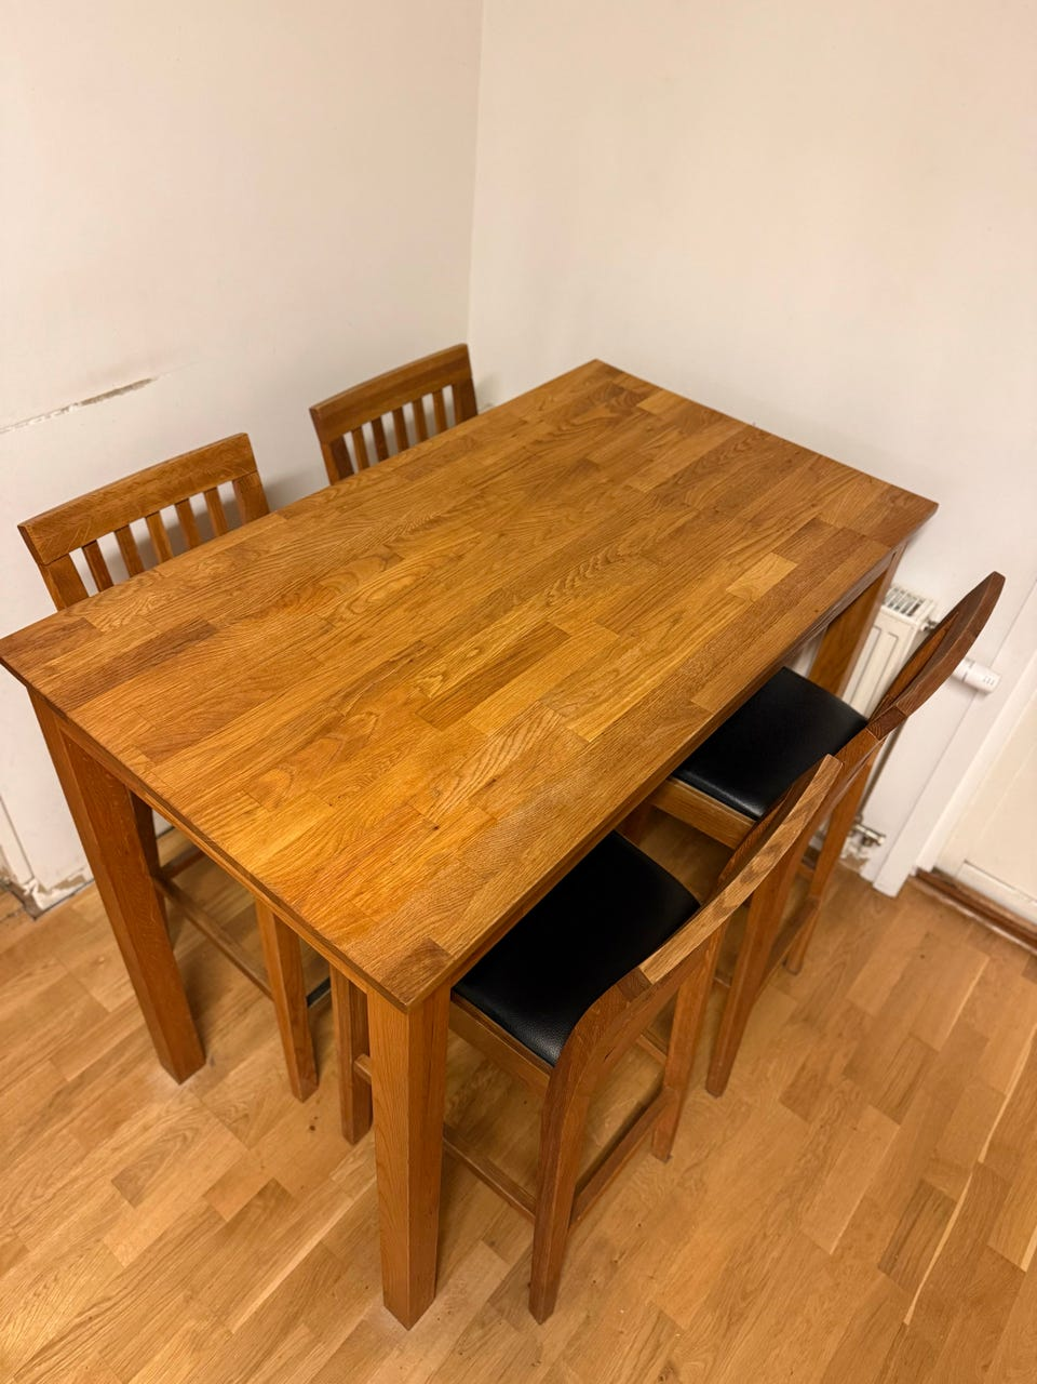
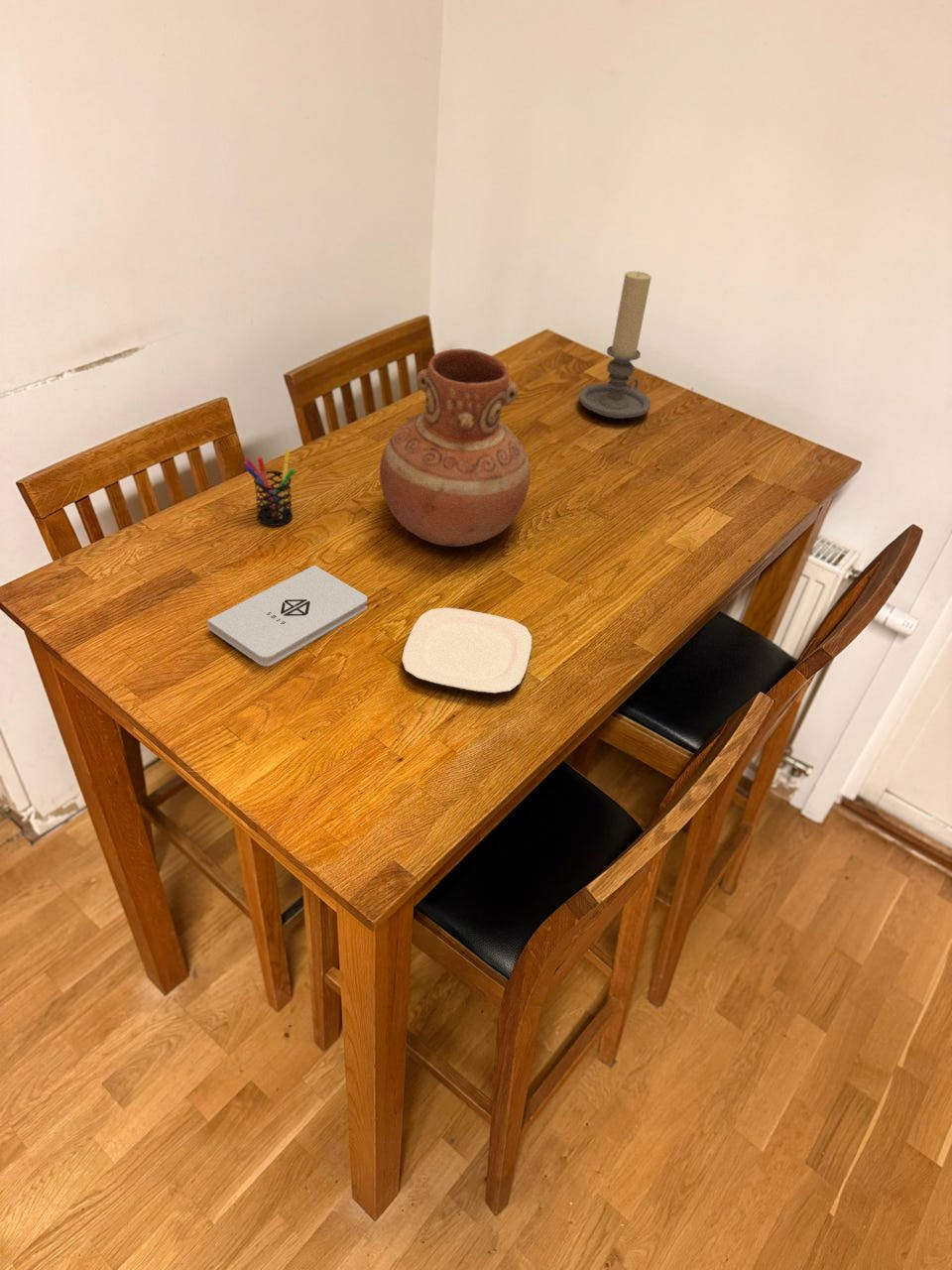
+ candle holder (629, 341)
+ plate (468, 651)
+ pen holder (275, 487)
+ vase (456, 448)
+ notepad (292, 613)
